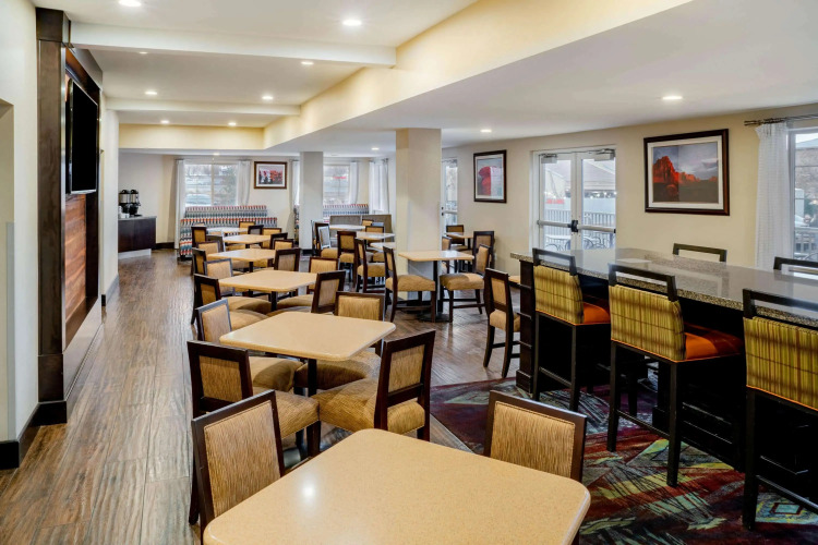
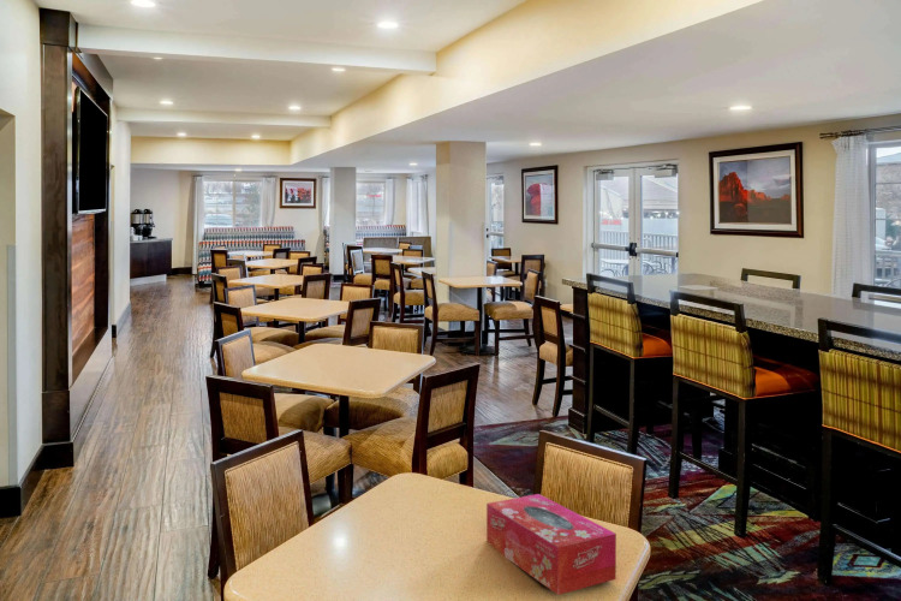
+ tissue box (547, 538)
